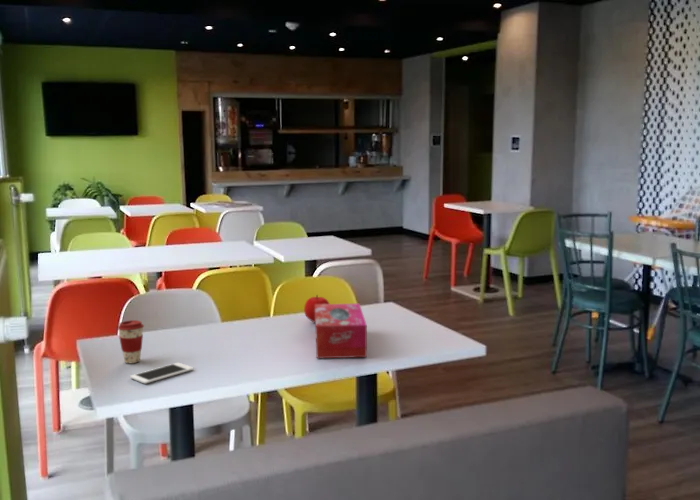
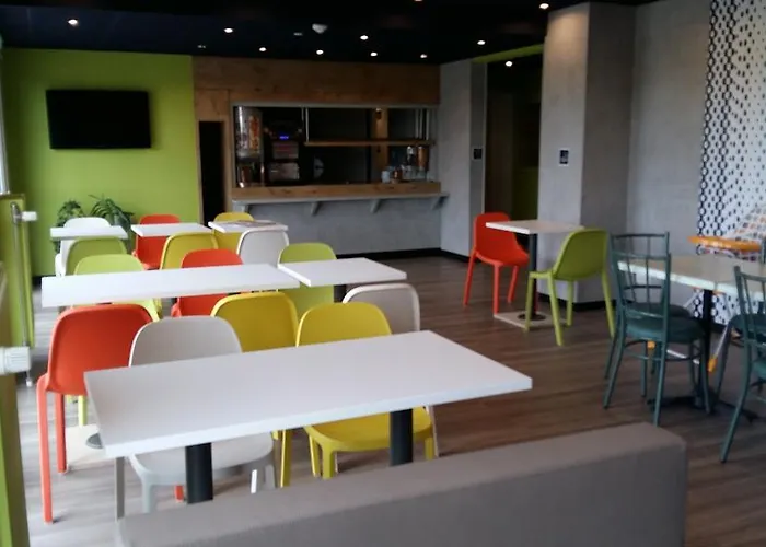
- fruit (314, 308)
- cell phone (162, 372)
- tissue box (339, 329)
- coffee cup (131, 341)
